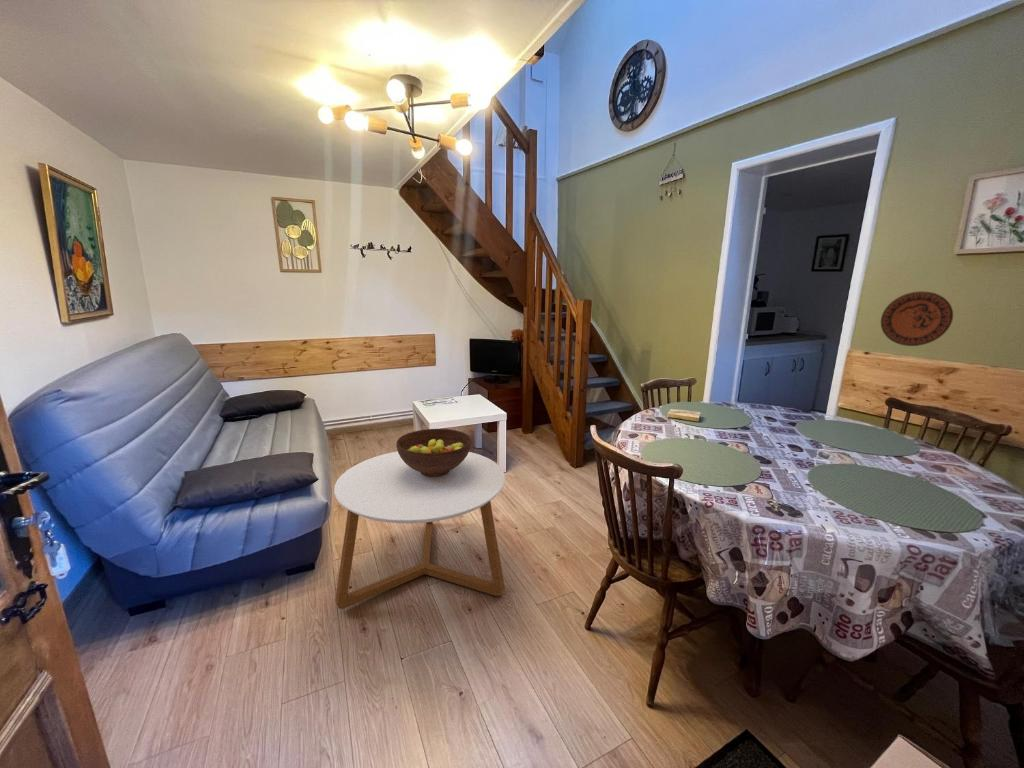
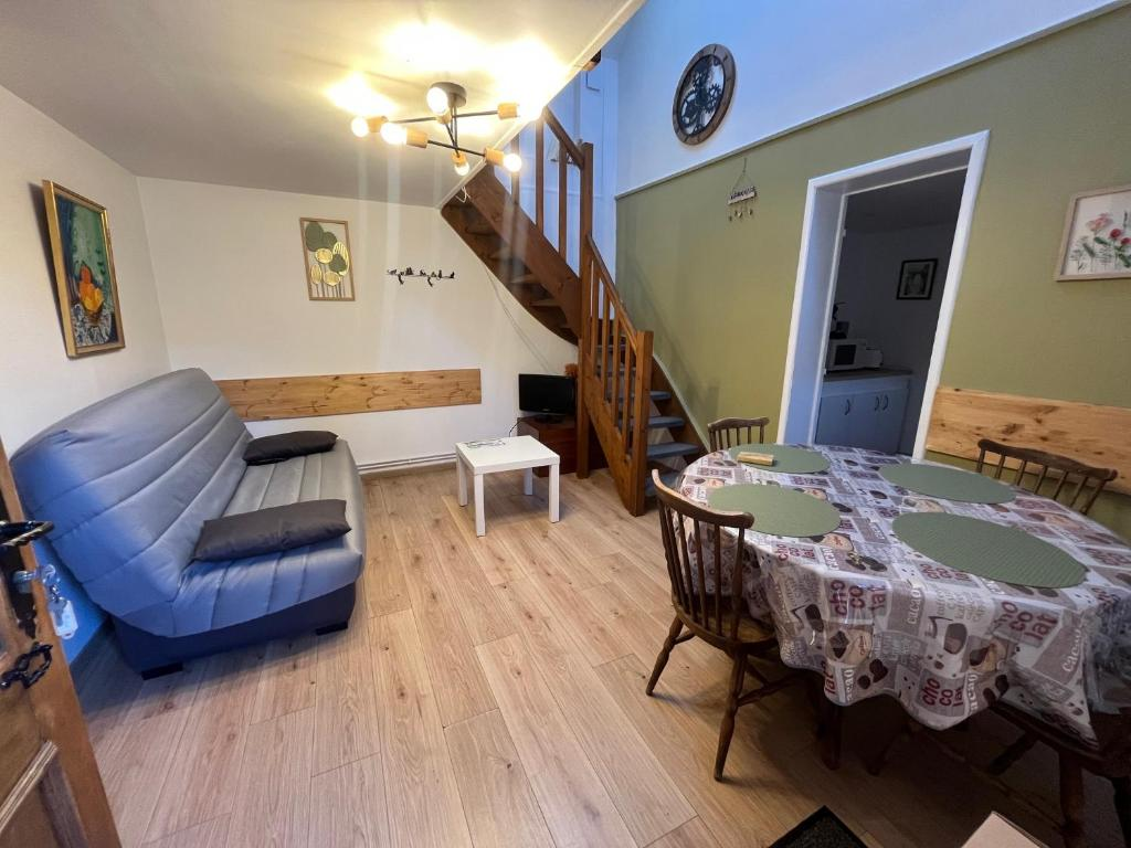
- decorative plate (915, 319)
- coffee table (424, 522)
- fruit bowl (434, 455)
